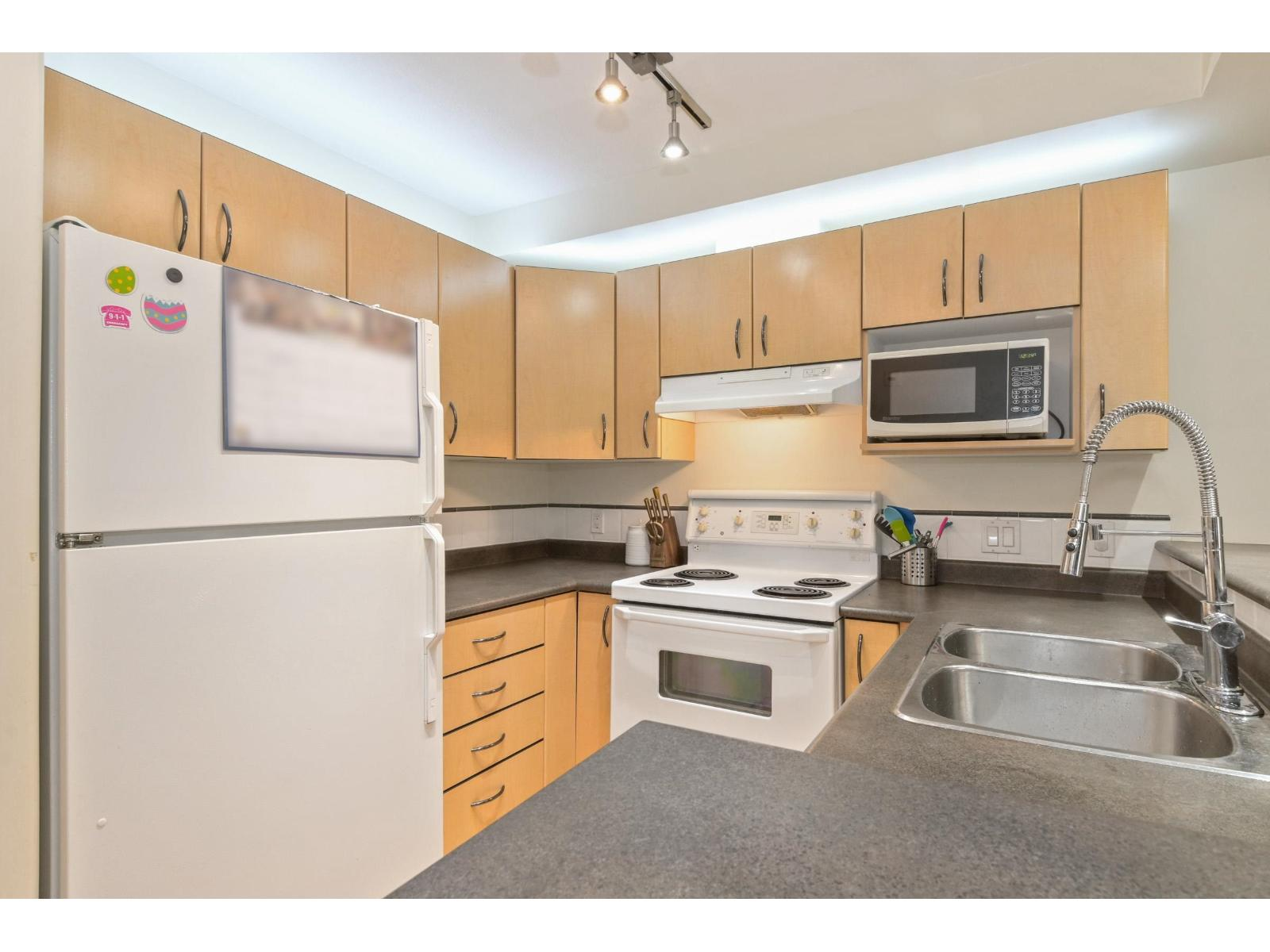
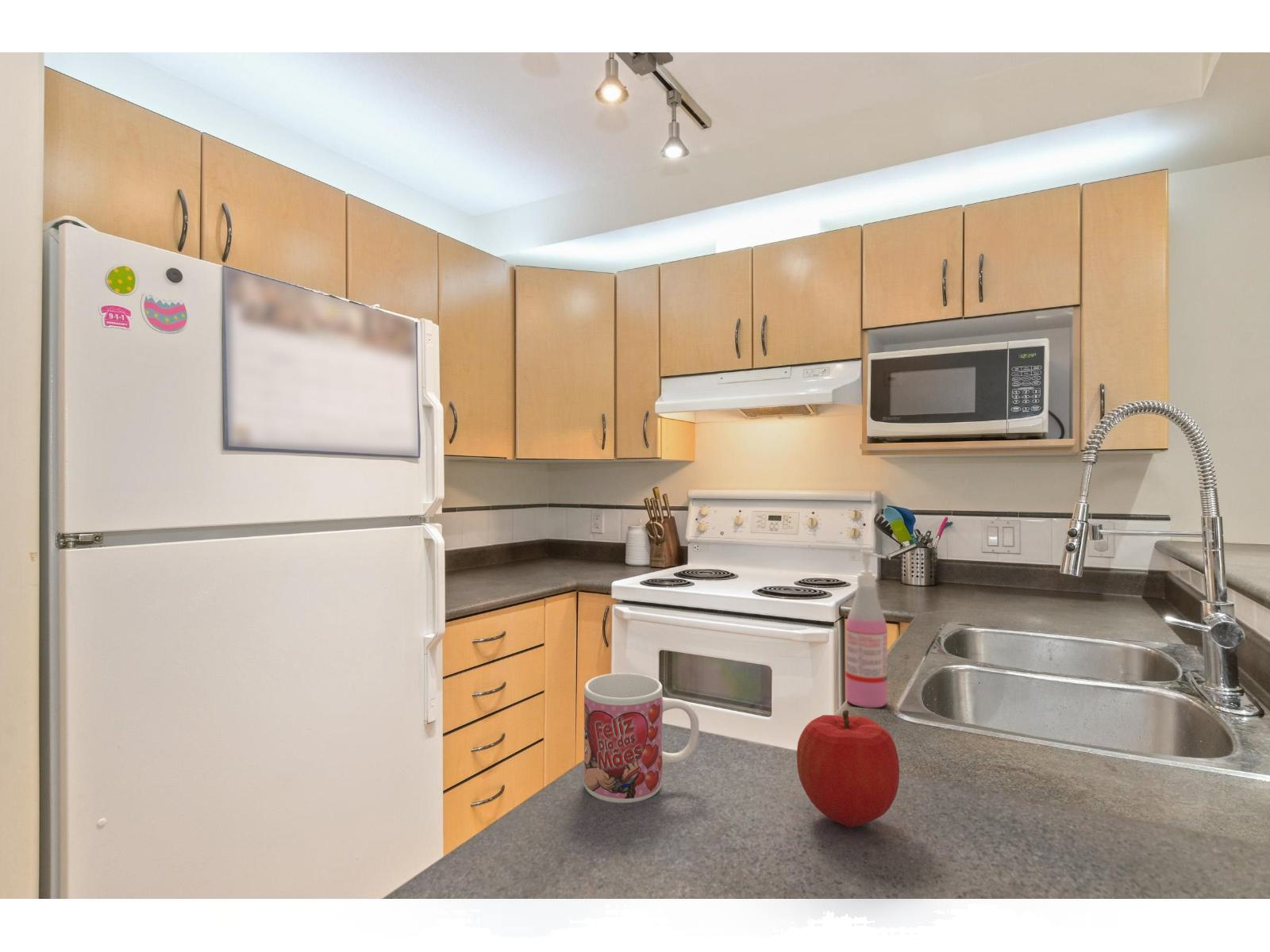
+ fruit (846, 764)
+ soap dispenser (867, 626)
+ mug (641, 735)
